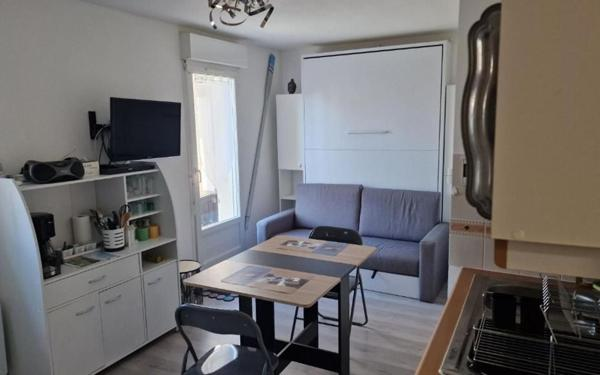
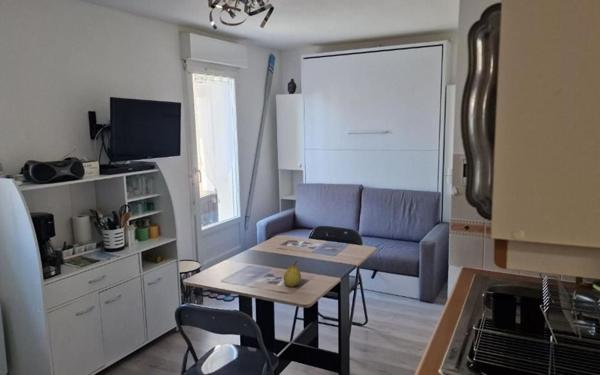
+ fruit (292, 273)
